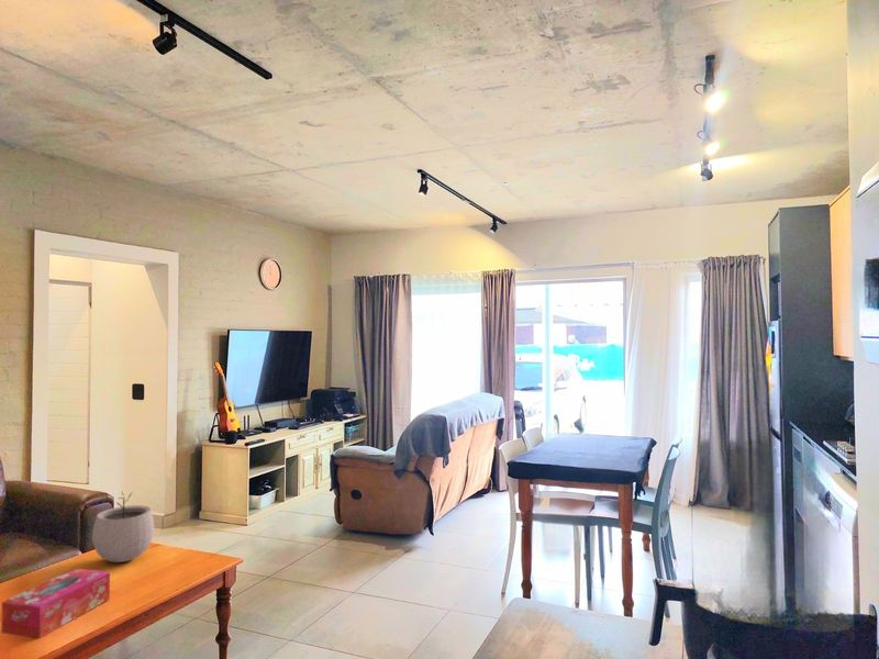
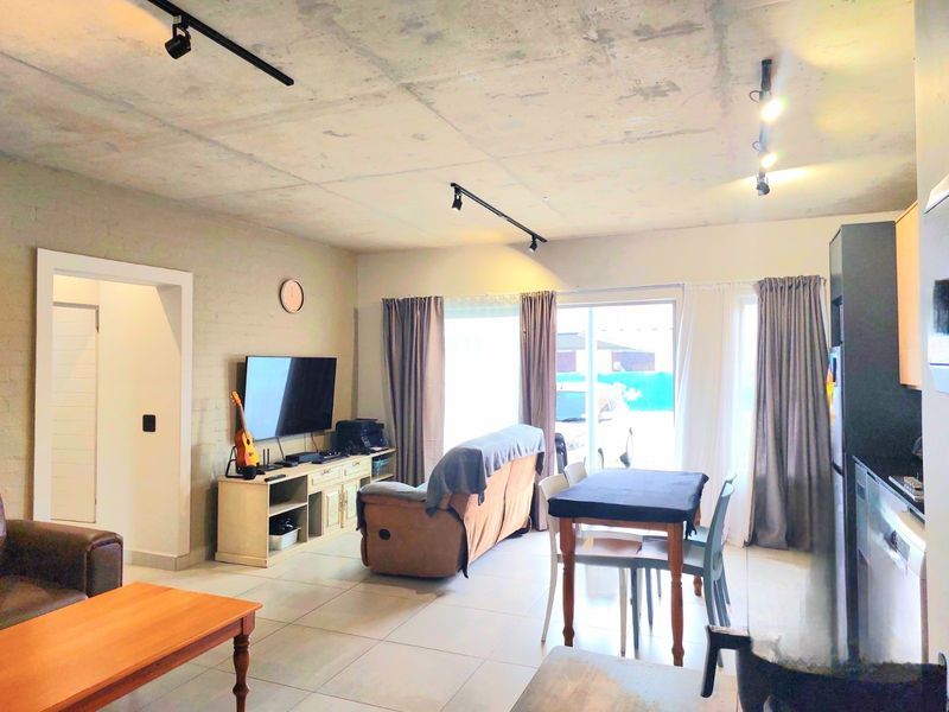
- plant pot (123, 525)
- tissue box (58, 600)
